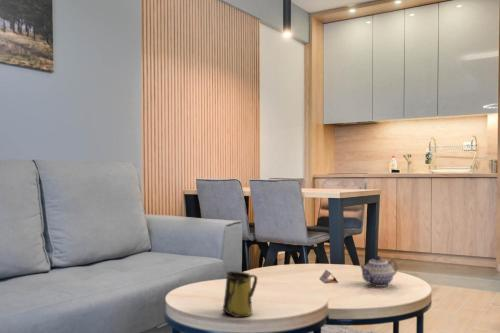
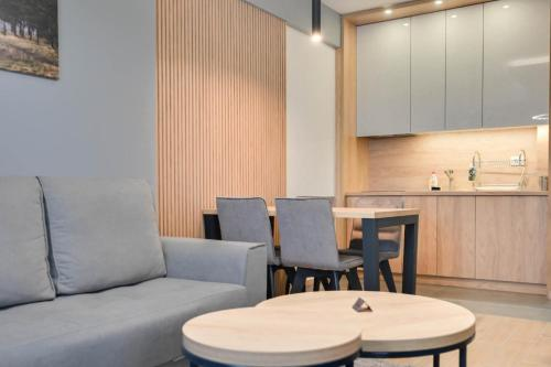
- teapot (378, 270)
- mug (239, 292)
